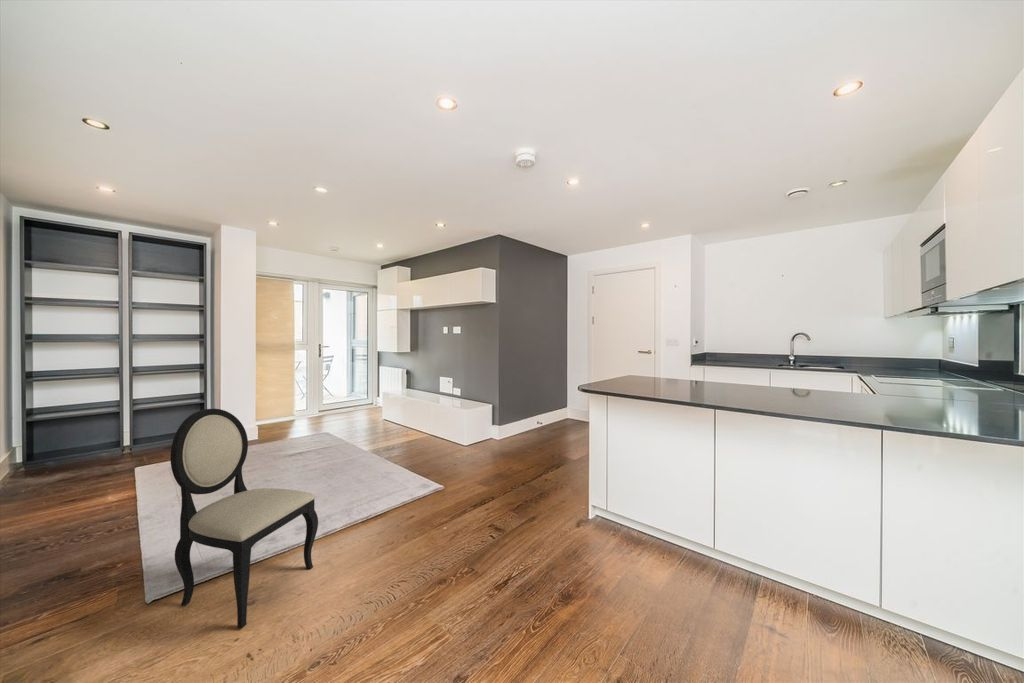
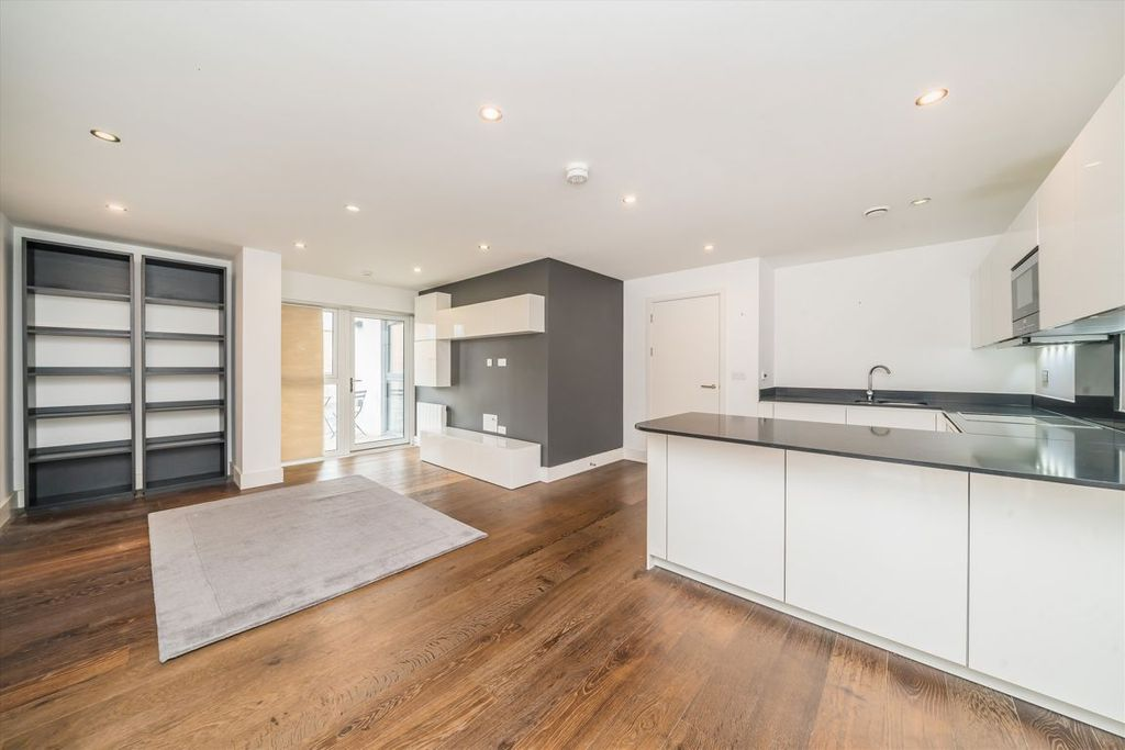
- dining chair (243, 499)
